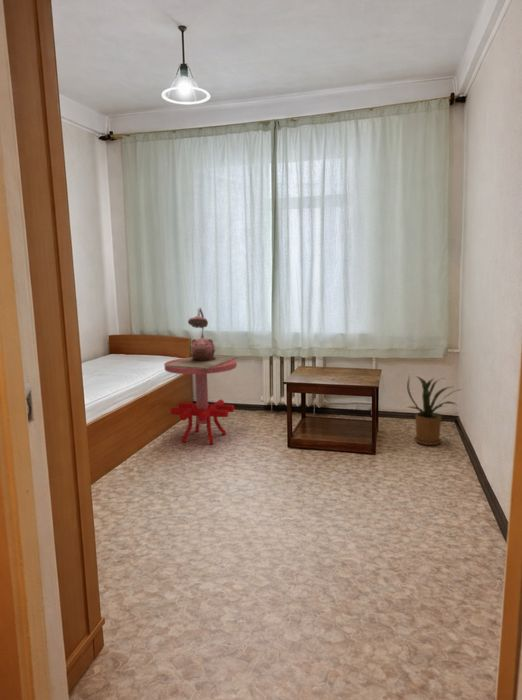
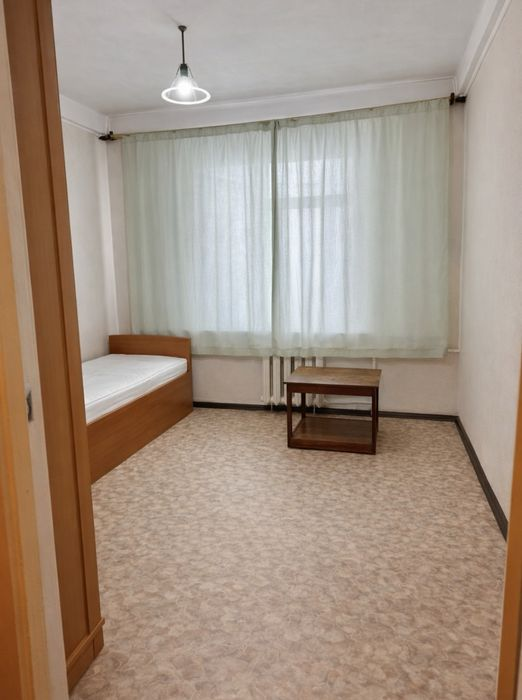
- table lamp (201, 335)
- side table (202, 400)
- house plant (432, 407)
